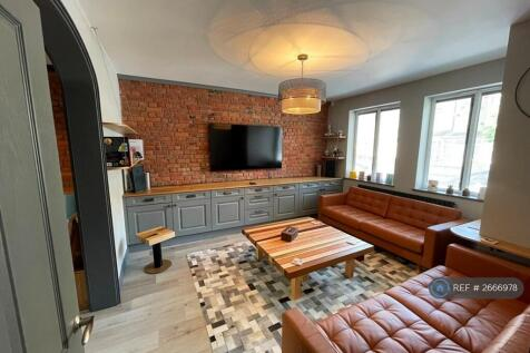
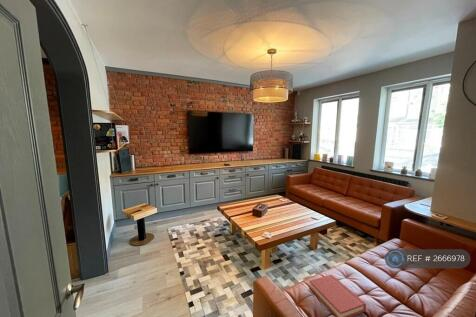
+ hardback book (335, 294)
